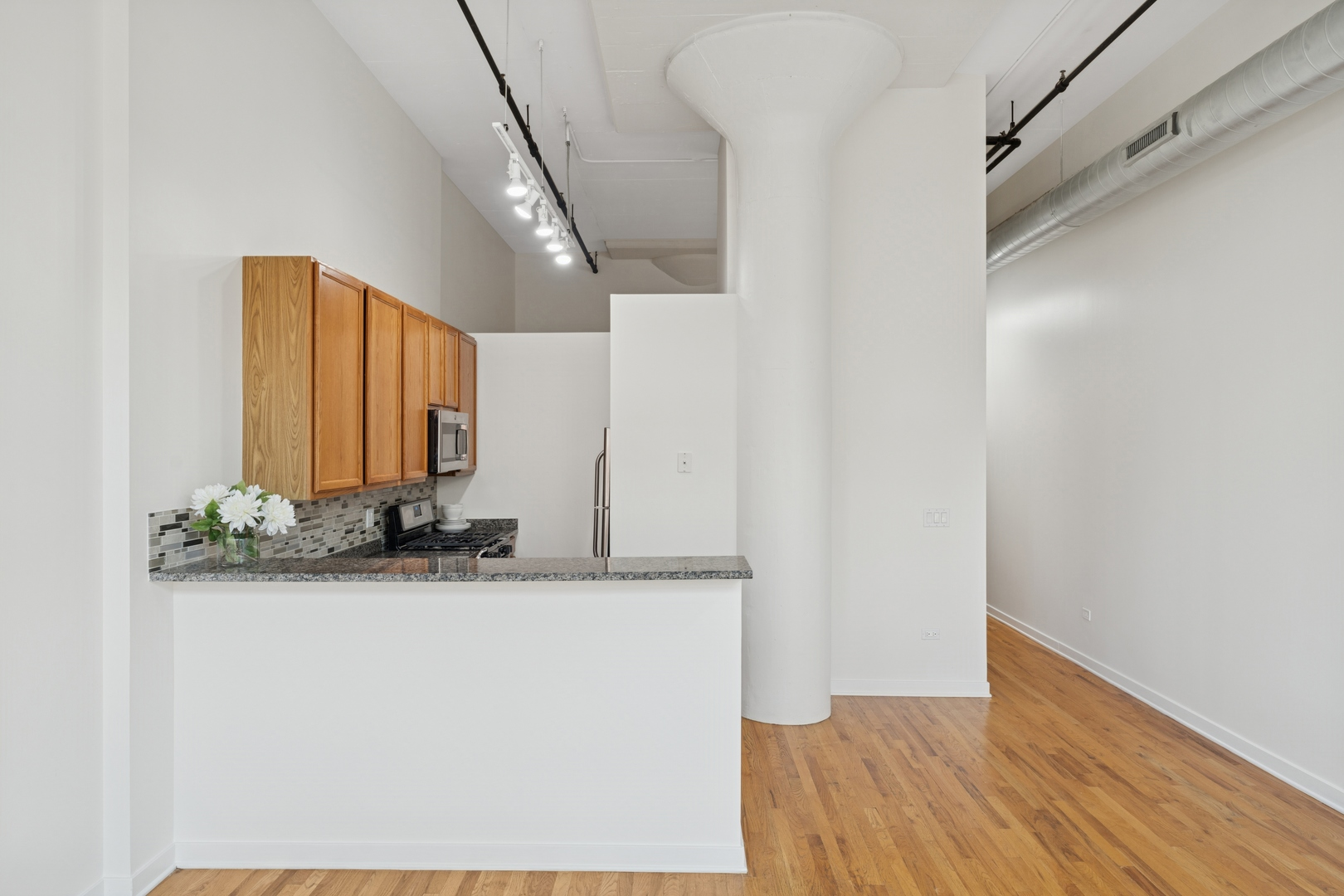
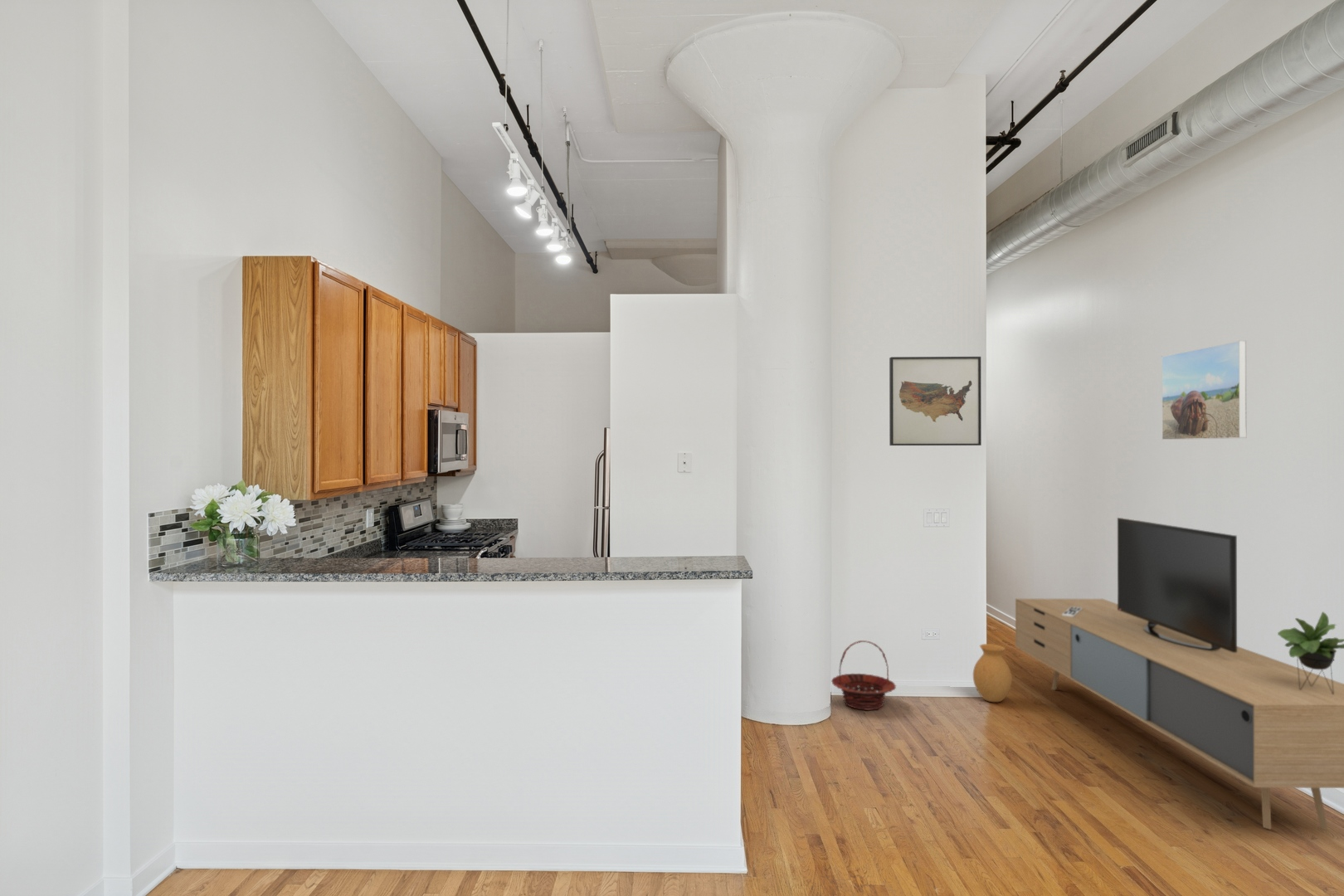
+ media console (1161, 635)
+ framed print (1200, 394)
+ basket (863, 674)
+ wall art (935, 401)
+ vase (992, 673)
